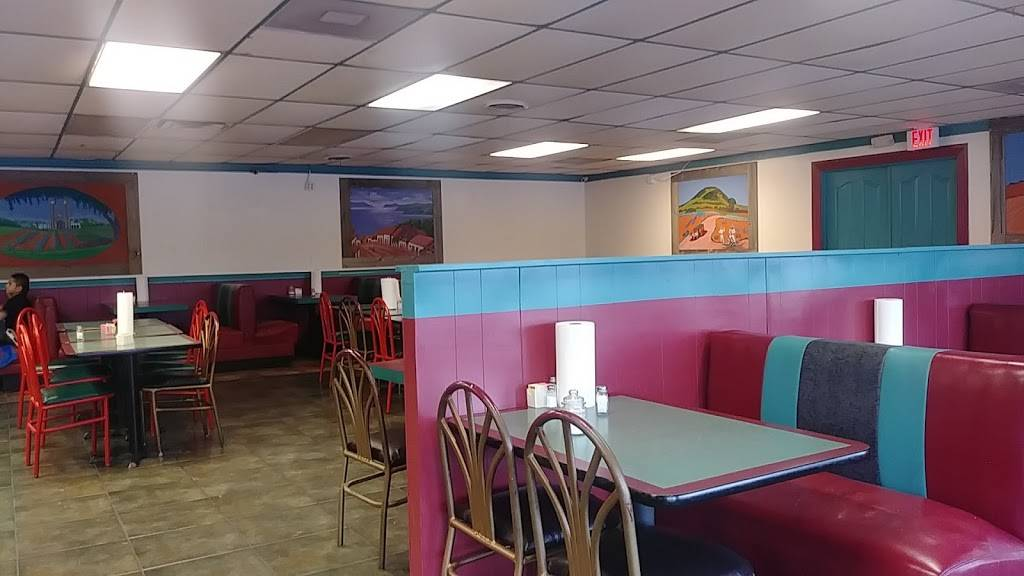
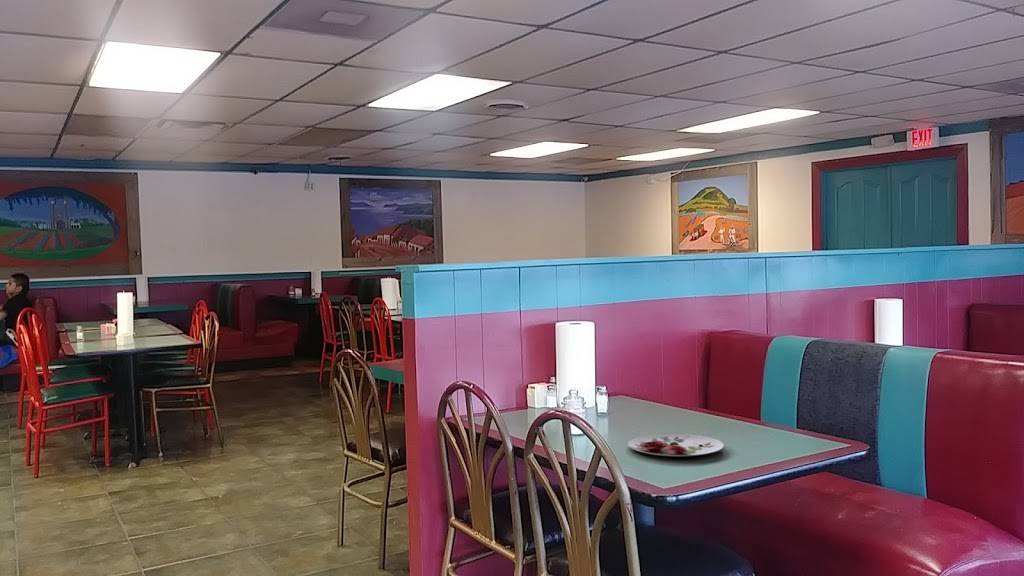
+ plate (675, 443)
